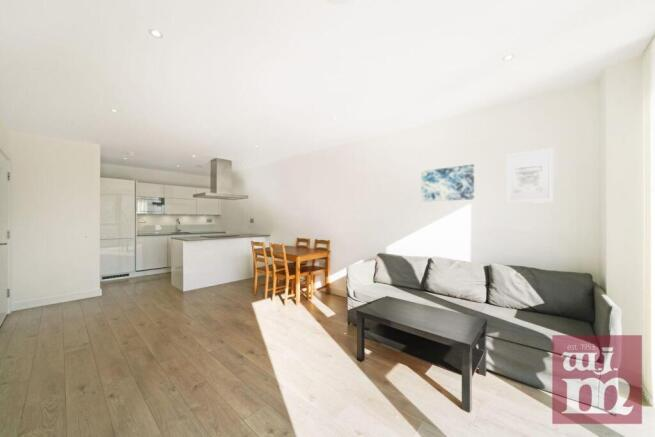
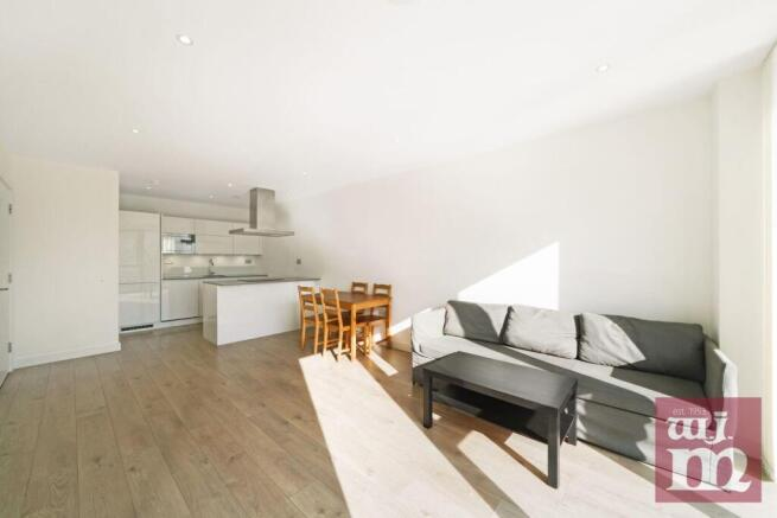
- wall art (446, 184)
- wall art (528, 177)
